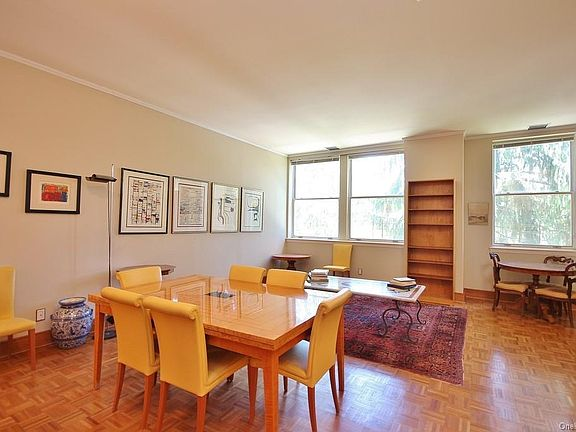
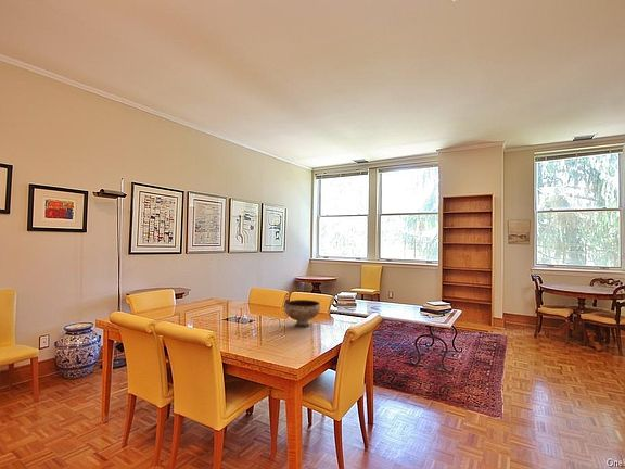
+ bowl (302, 314)
